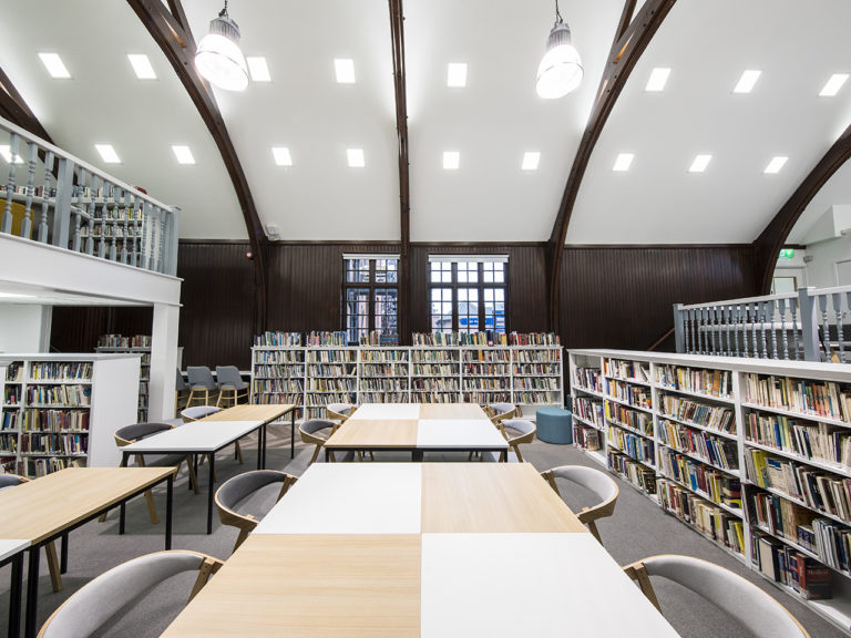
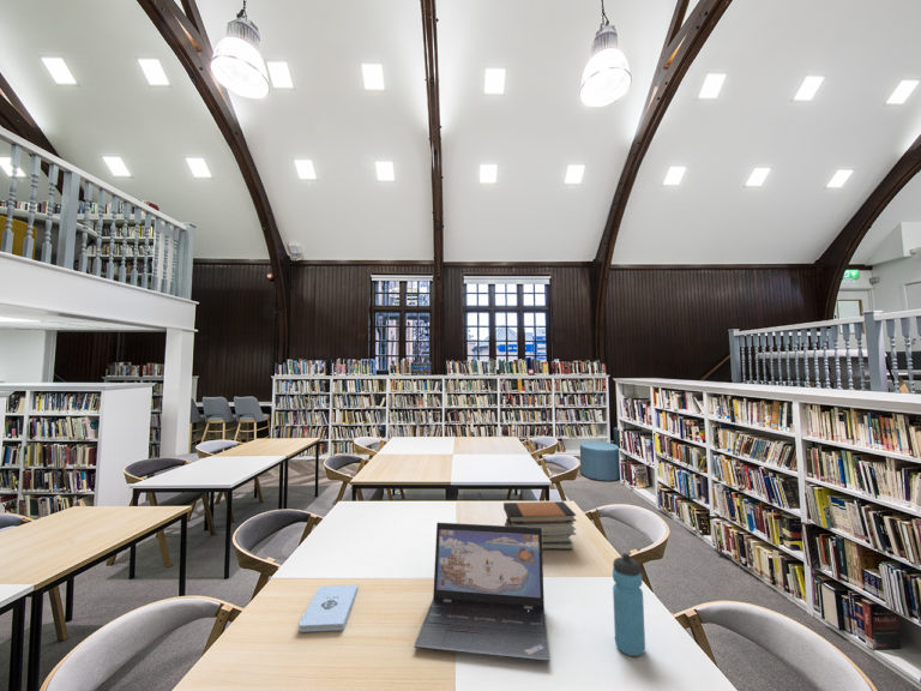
+ water bottle (627, 600)
+ notepad (330, 606)
+ laptop (484, 582)
+ book stack (538, 524)
